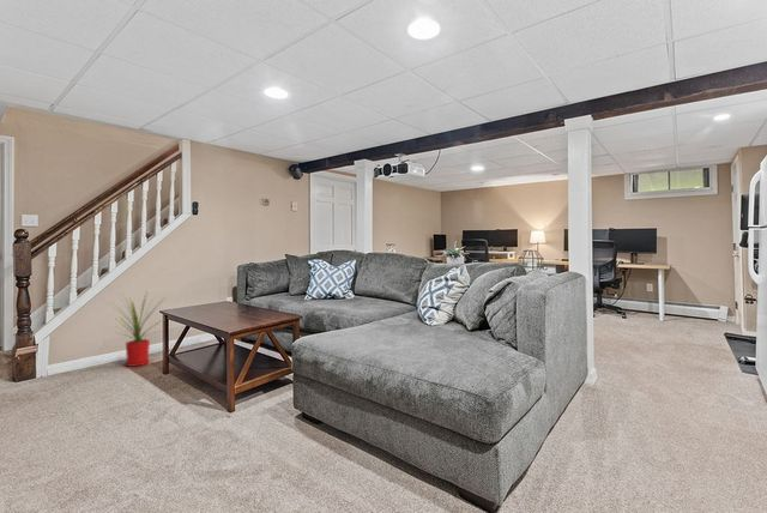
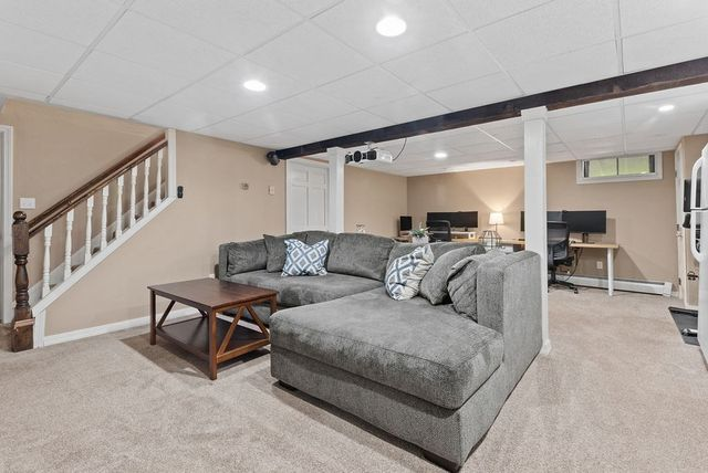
- house plant (137, 327)
